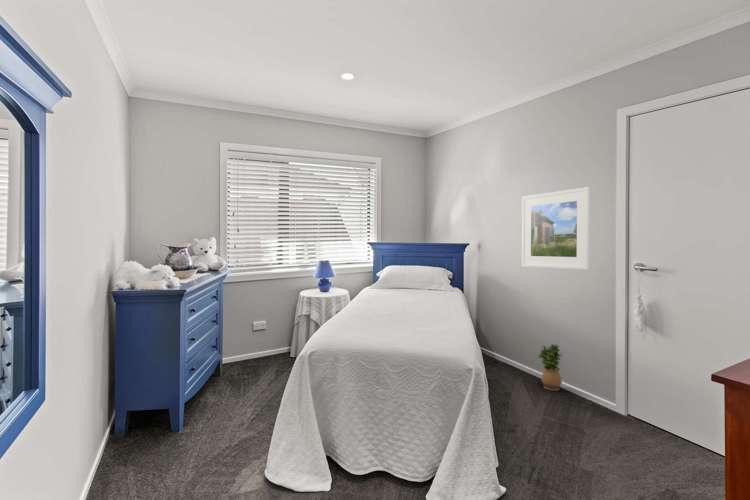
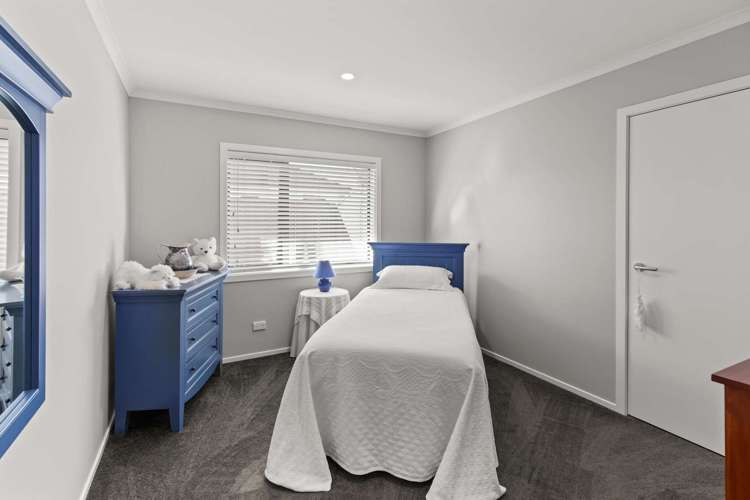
- potted plant (551, 364)
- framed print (553, 230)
